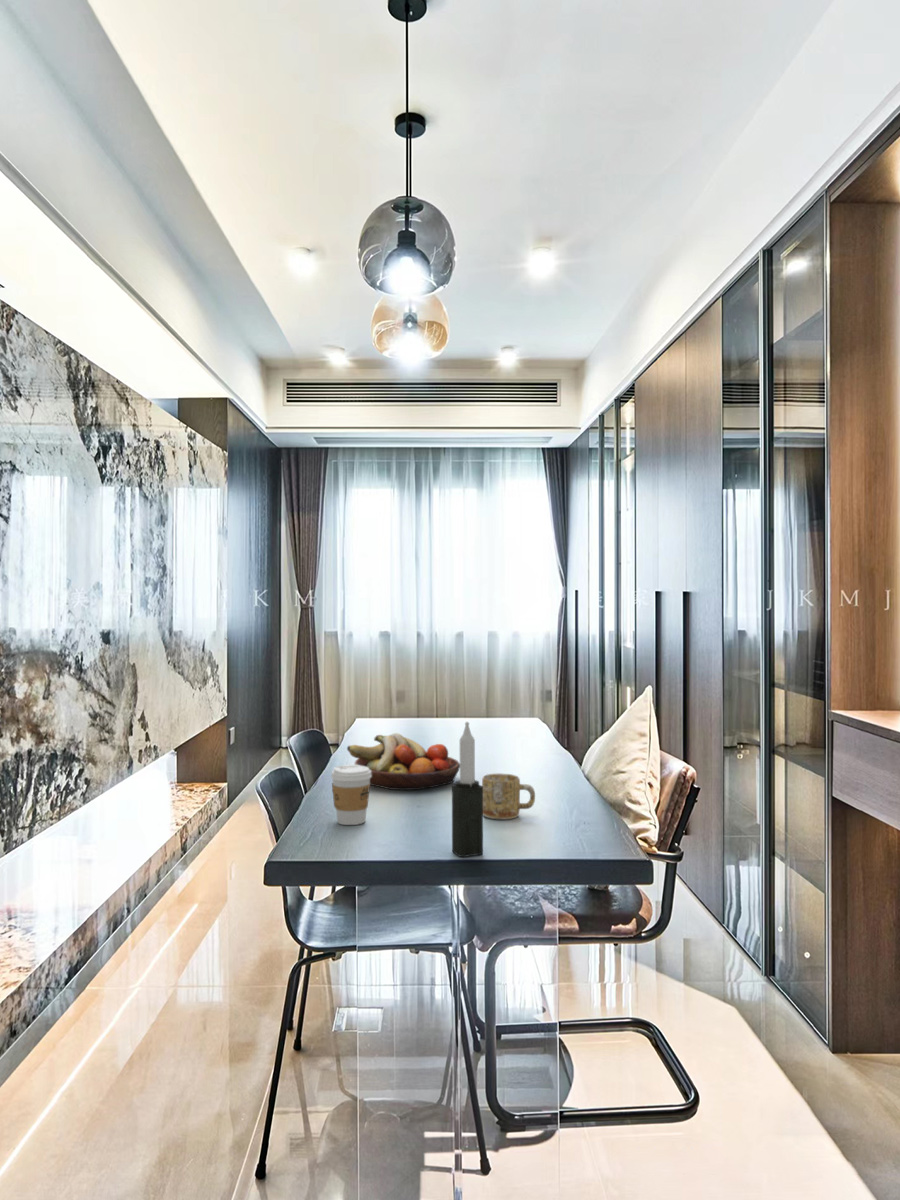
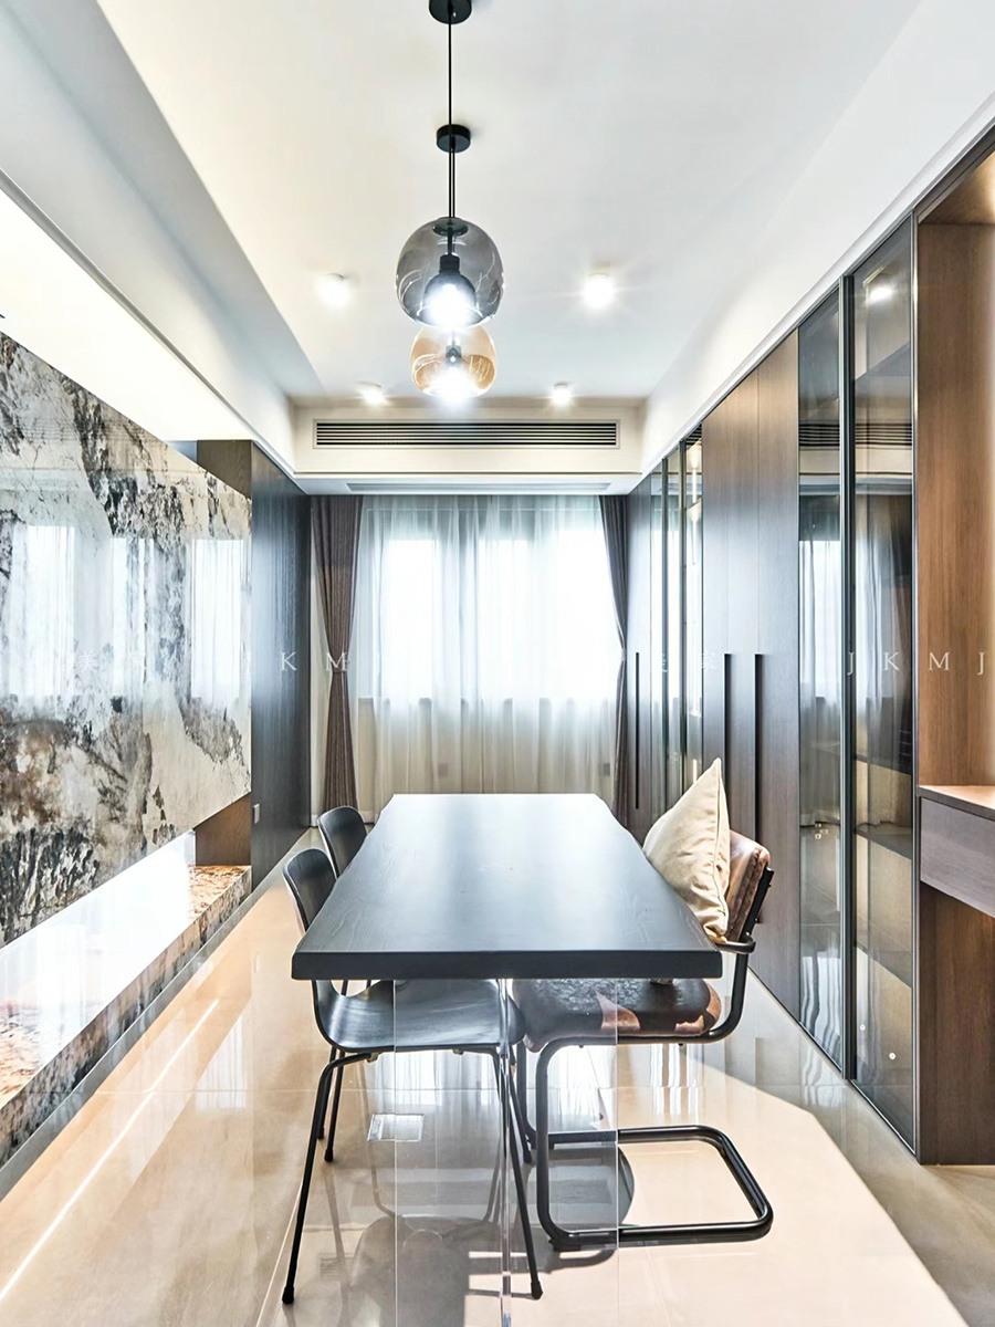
- fruit bowl (406, 758)
- mug (508, 795)
- coffee cup (351, 793)
- candle (467, 786)
